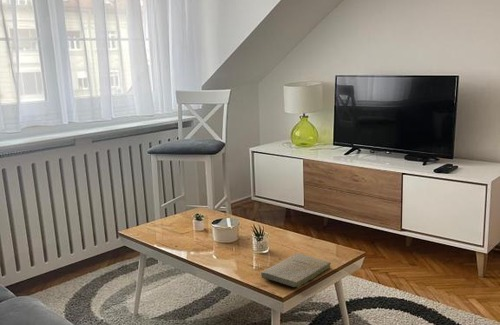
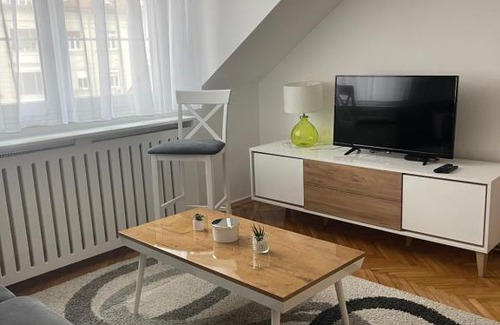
- book (296, 269)
